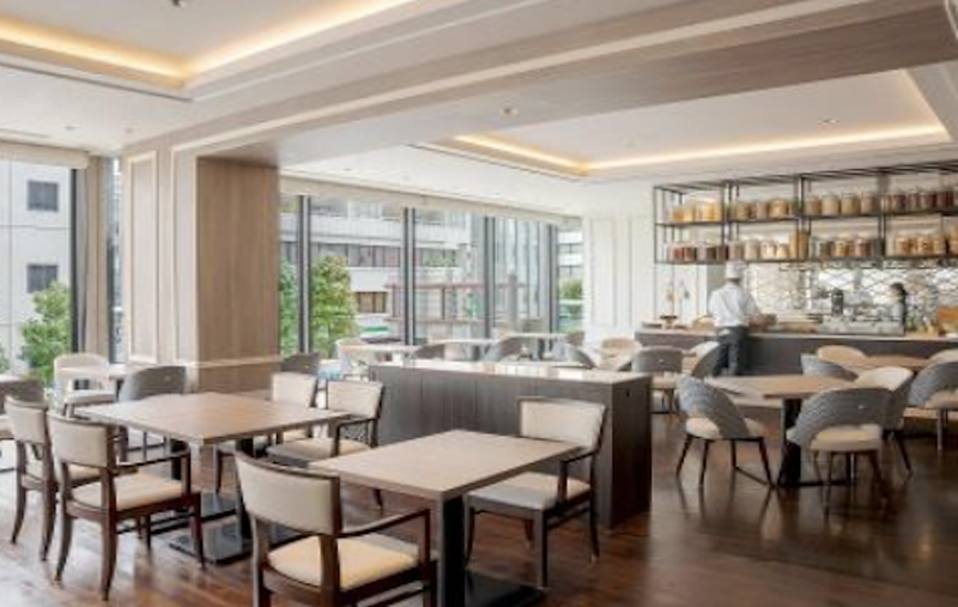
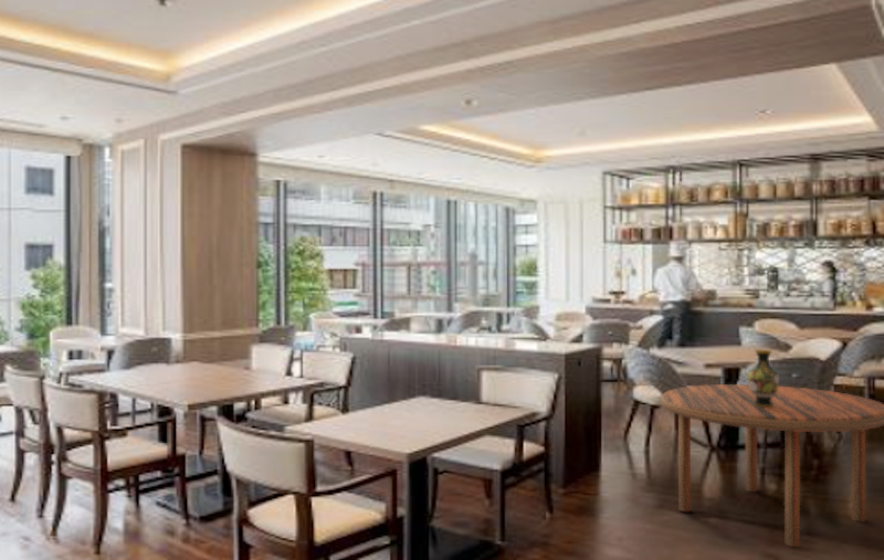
+ vase (762, 377)
+ dining table (756, 456)
